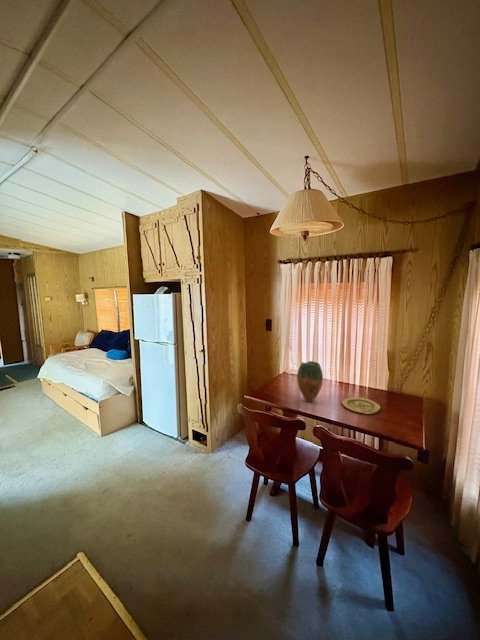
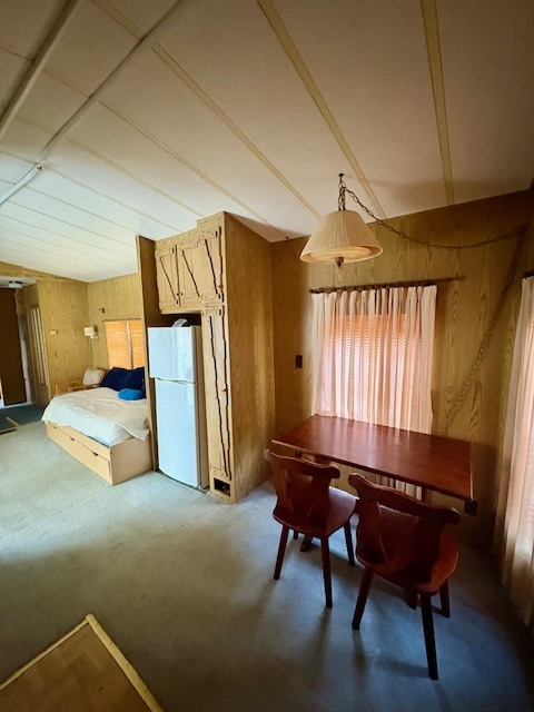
- vase (309, 381)
- plate (360, 405)
